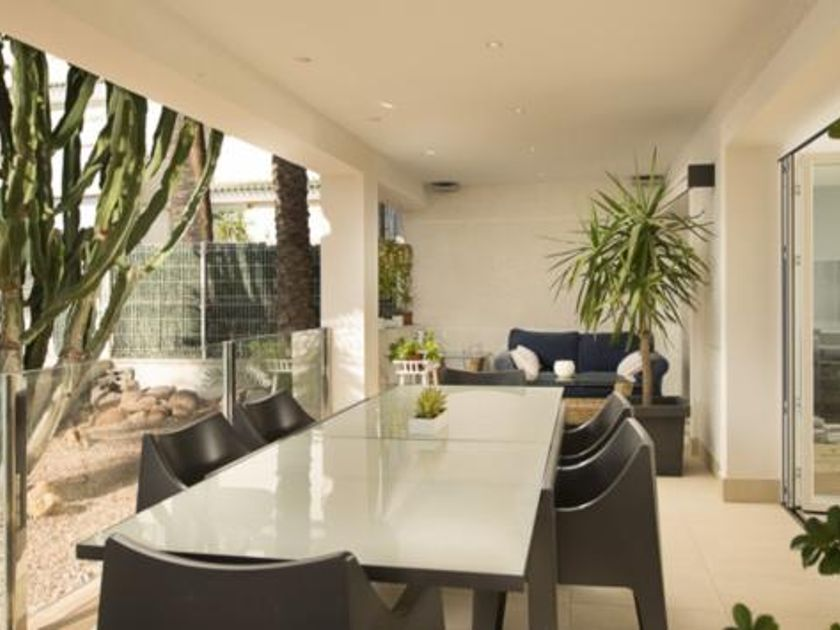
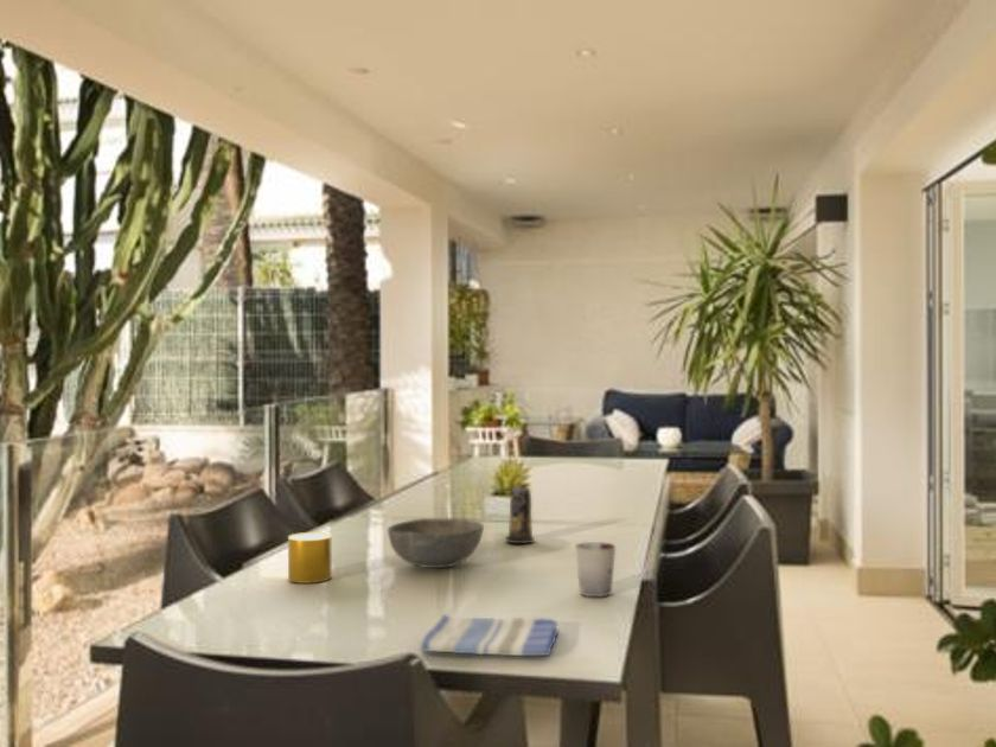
+ bowl (435, 544)
+ dish towel (490, 634)
+ cup (596, 567)
+ cup (309, 556)
+ candle (519, 513)
